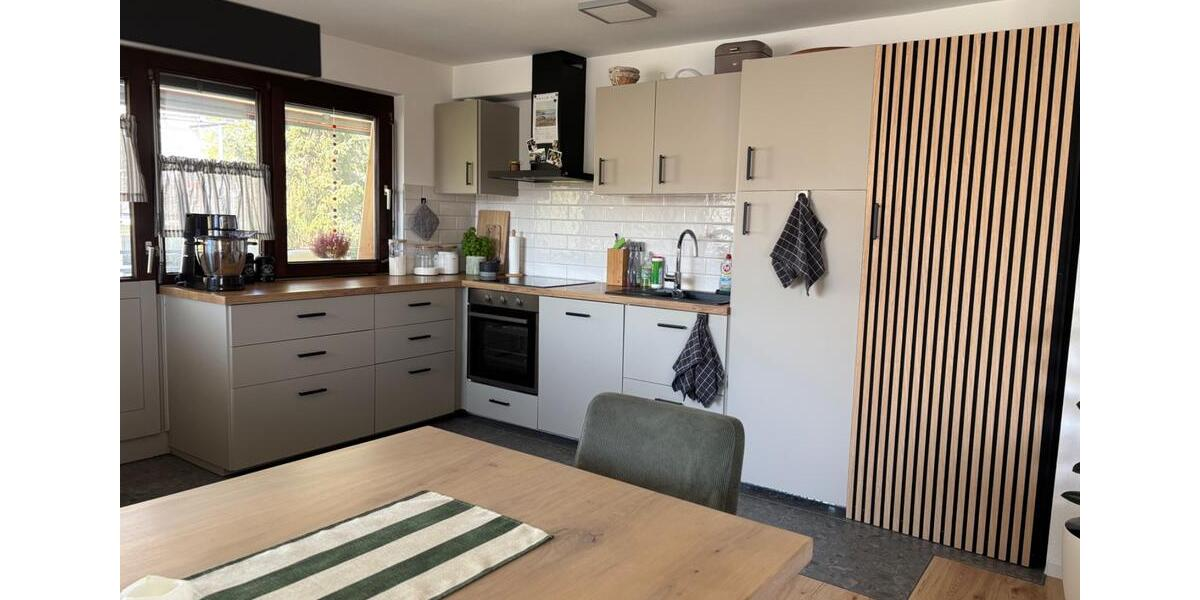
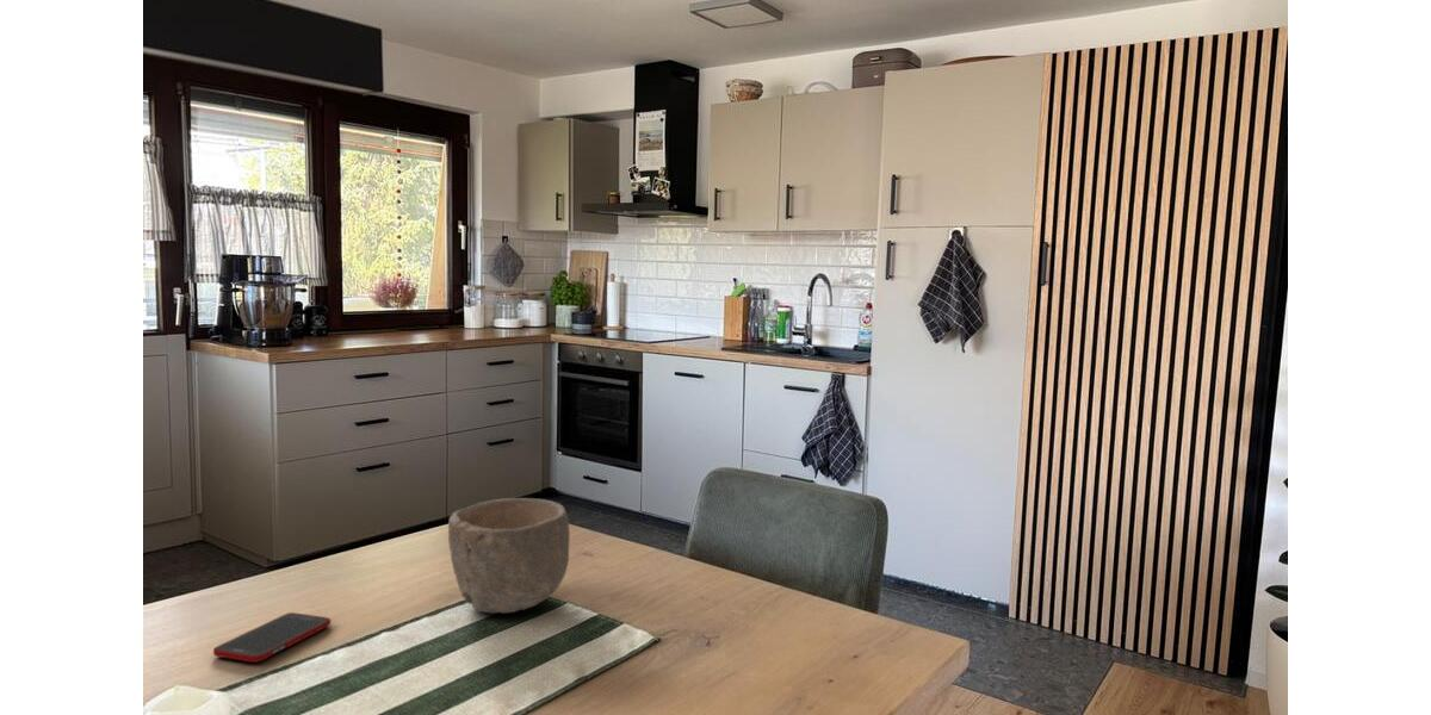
+ cell phone (274, 636)
+ bowl (509, 557)
